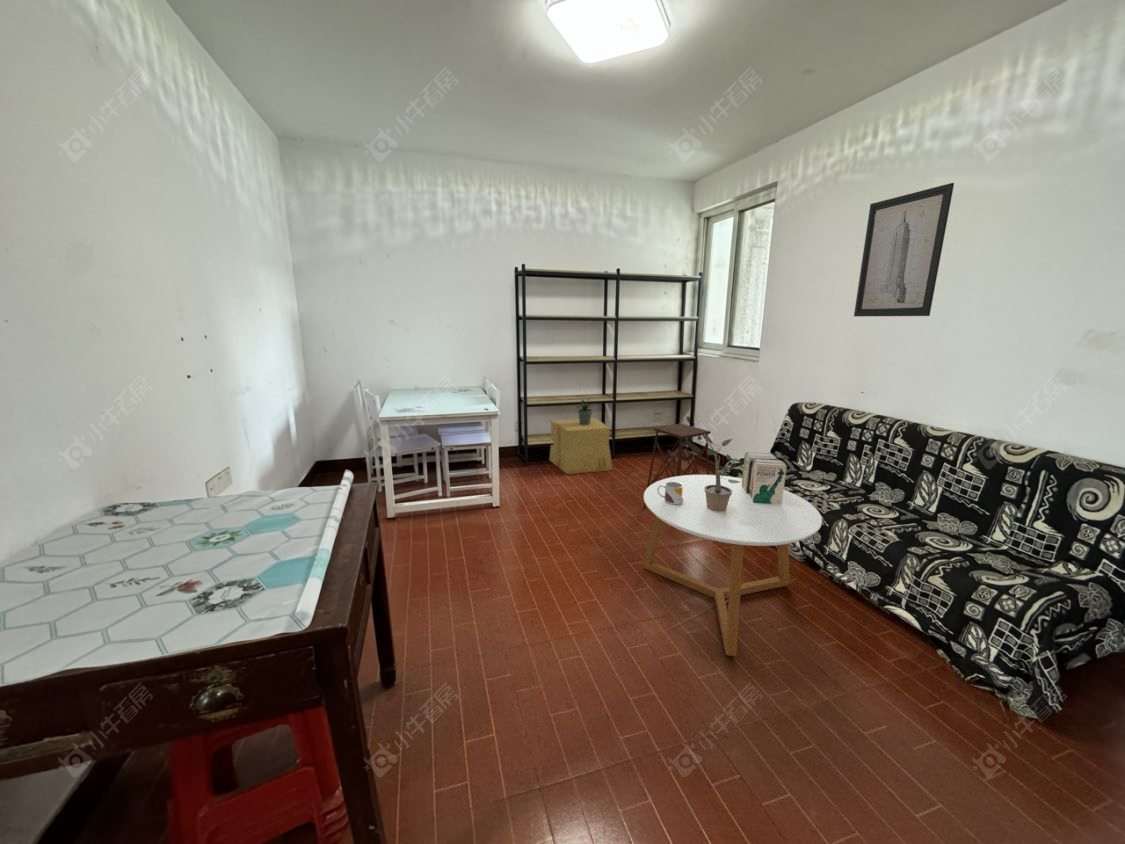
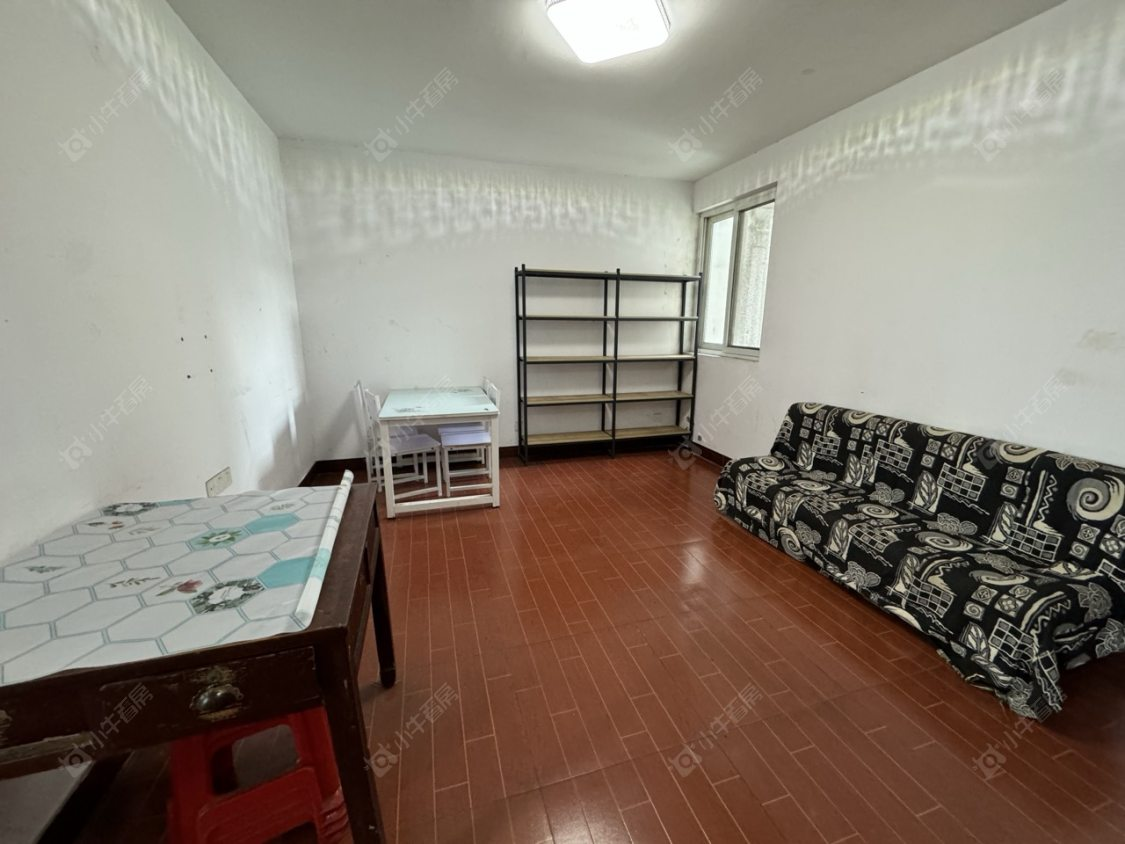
- mug (670, 492)
- books (762, 475)
- potted plant (720, 470)
- side table (679, 471)
- wall art (898, 257)
- potted plant (586, 411)
- coffee table (731, 557)
- cardboard box (580, 443)
